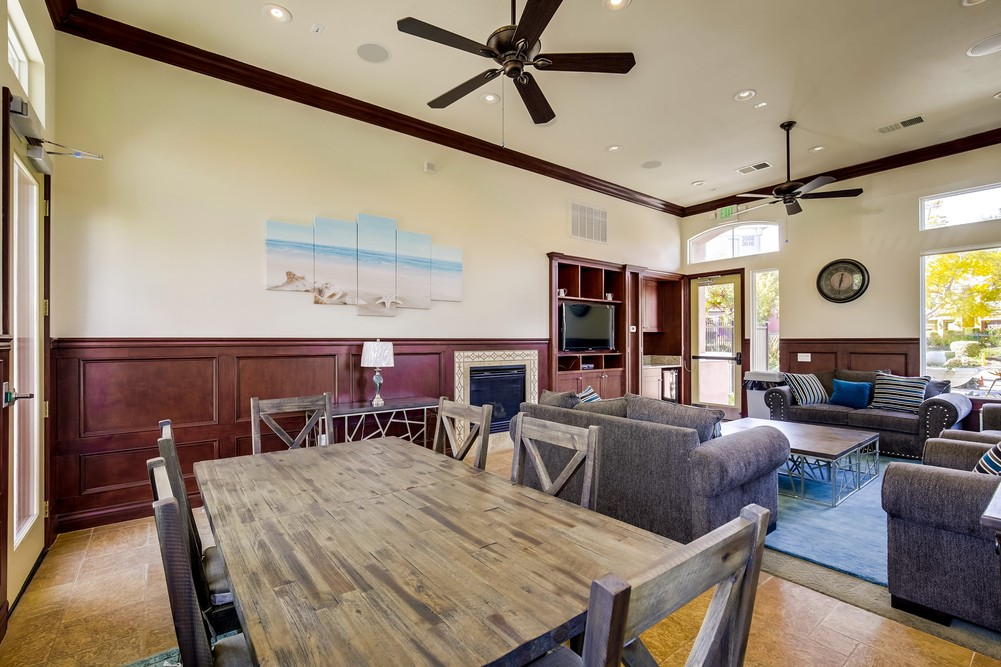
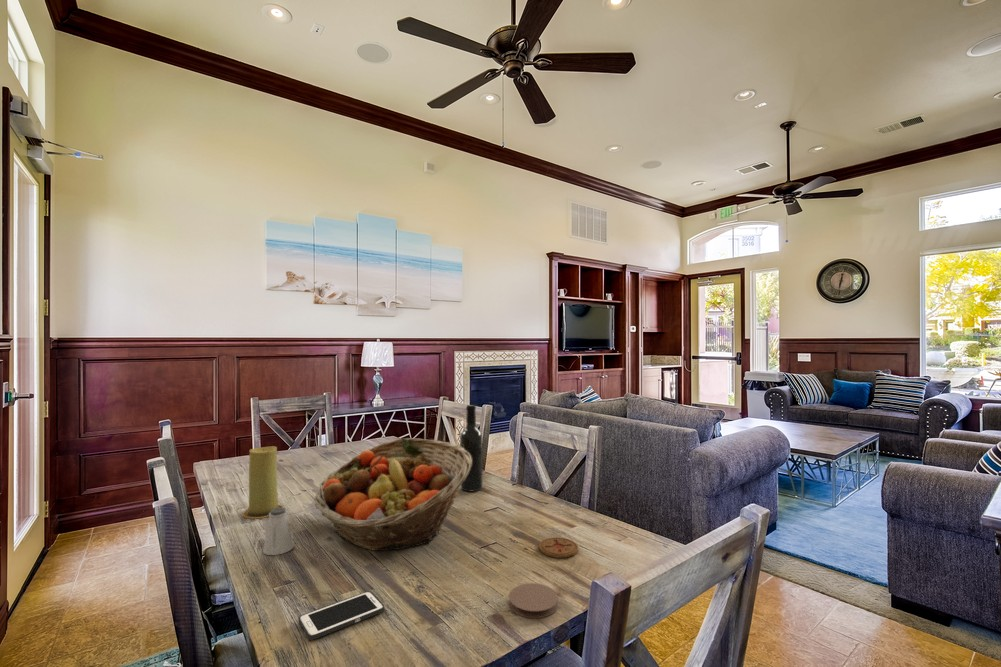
+ coaster (558, 547)
+ cell phone (342, 613)
+ wine bottle (471, 446)
+ coaster (533, 599)
+ candle (263, 479)
+ saltshaker (278, 529)
+ fruit basket (394, 488)
